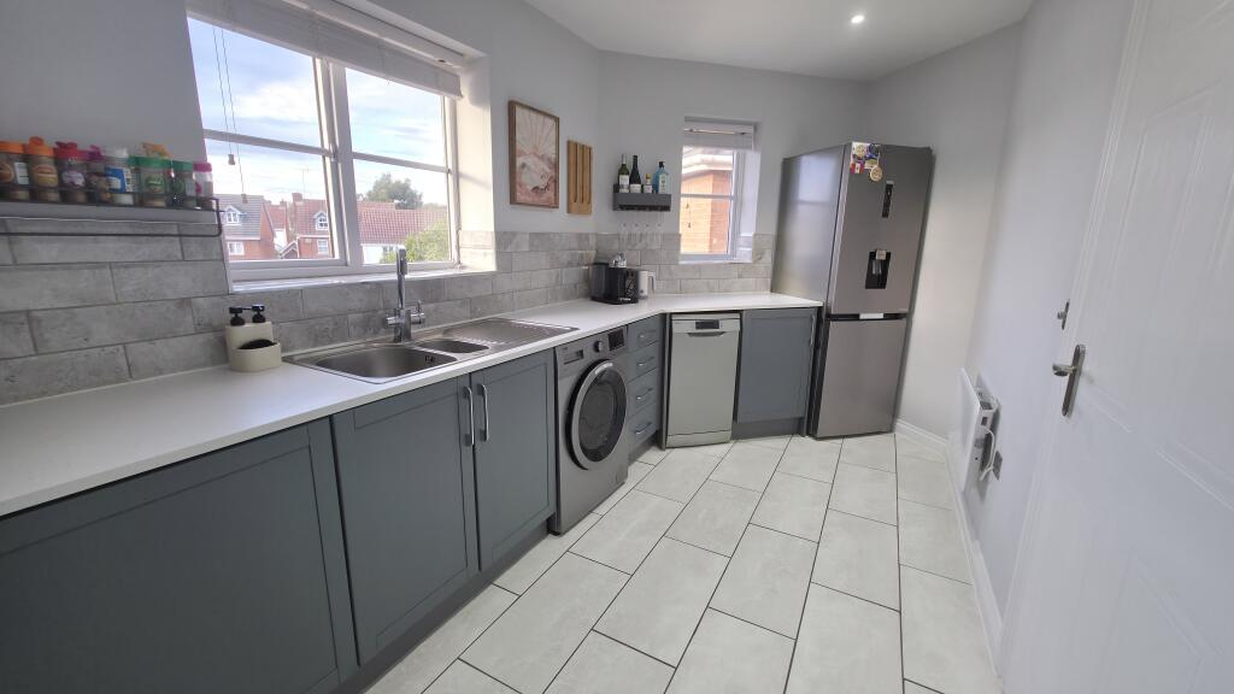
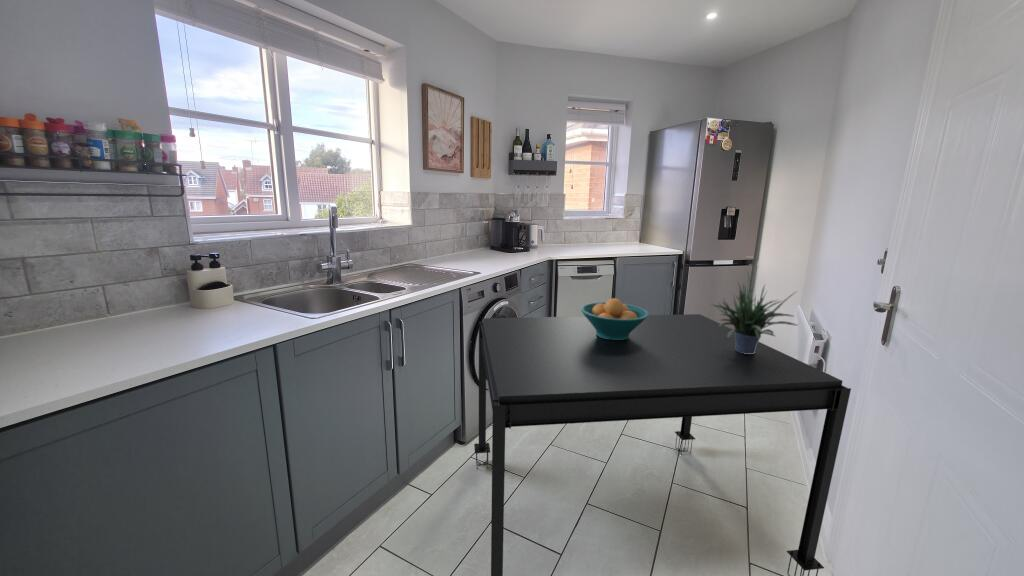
+ fruit bowl (613, 316)
+ dining table (620, 420)
+ potted plant (755, 311)
